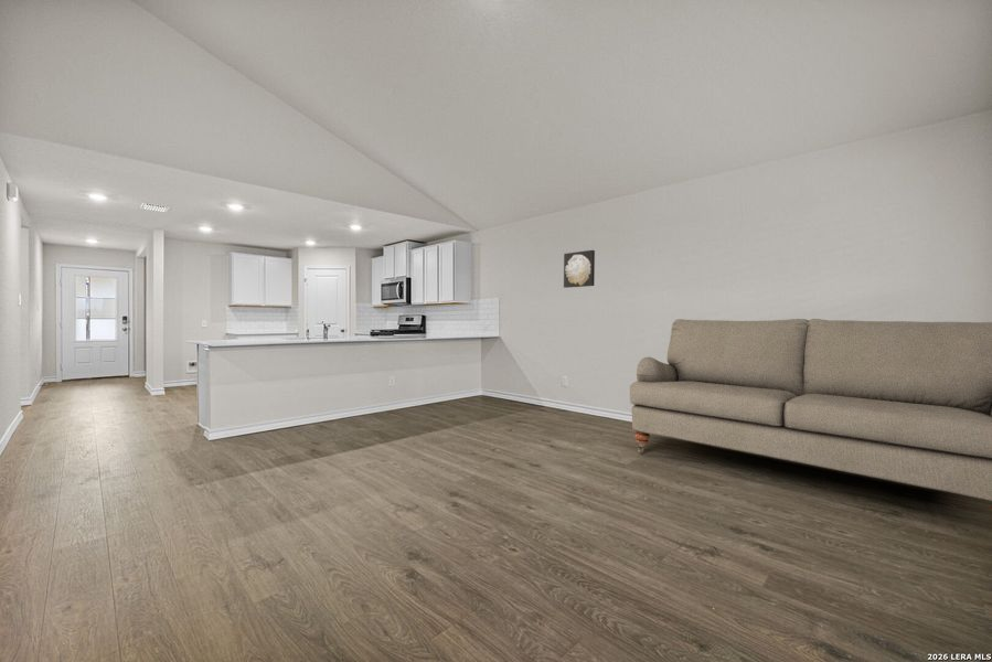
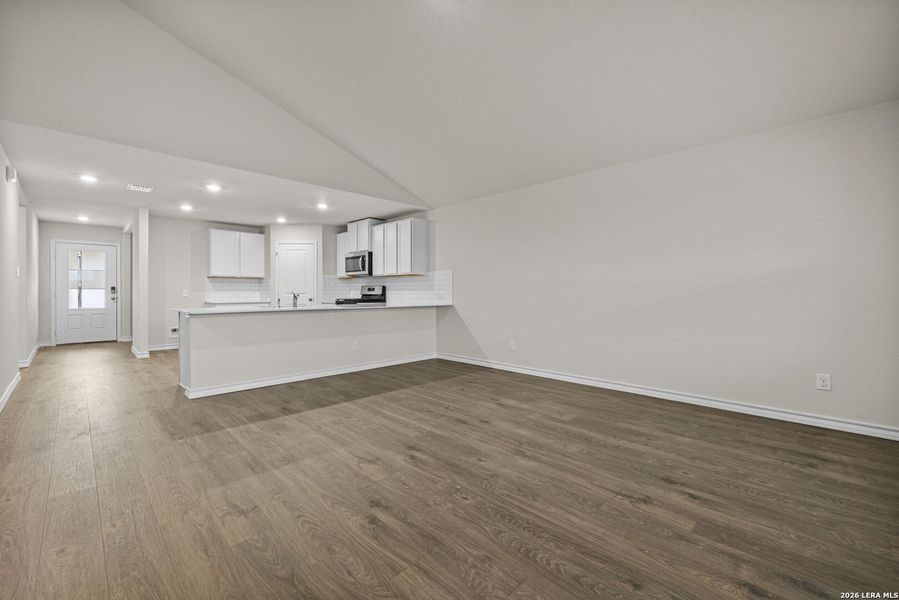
- wall art (578, 269)
- sofa (799, 394)
